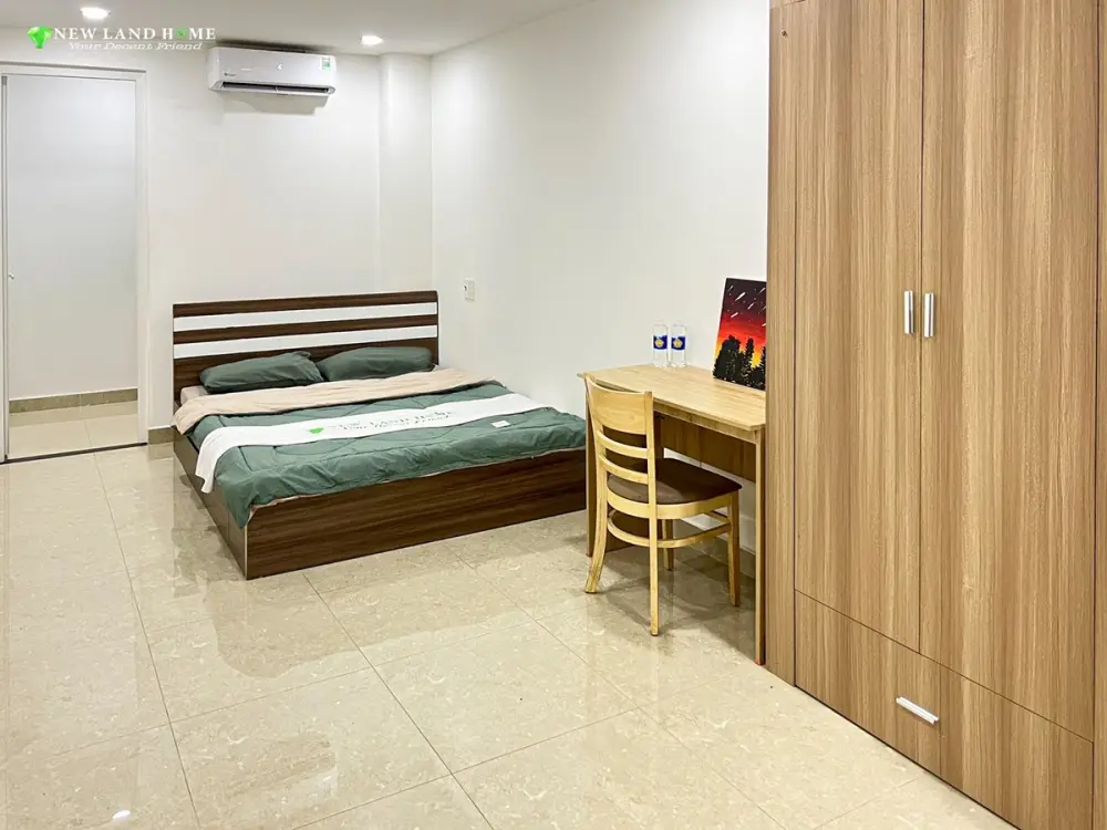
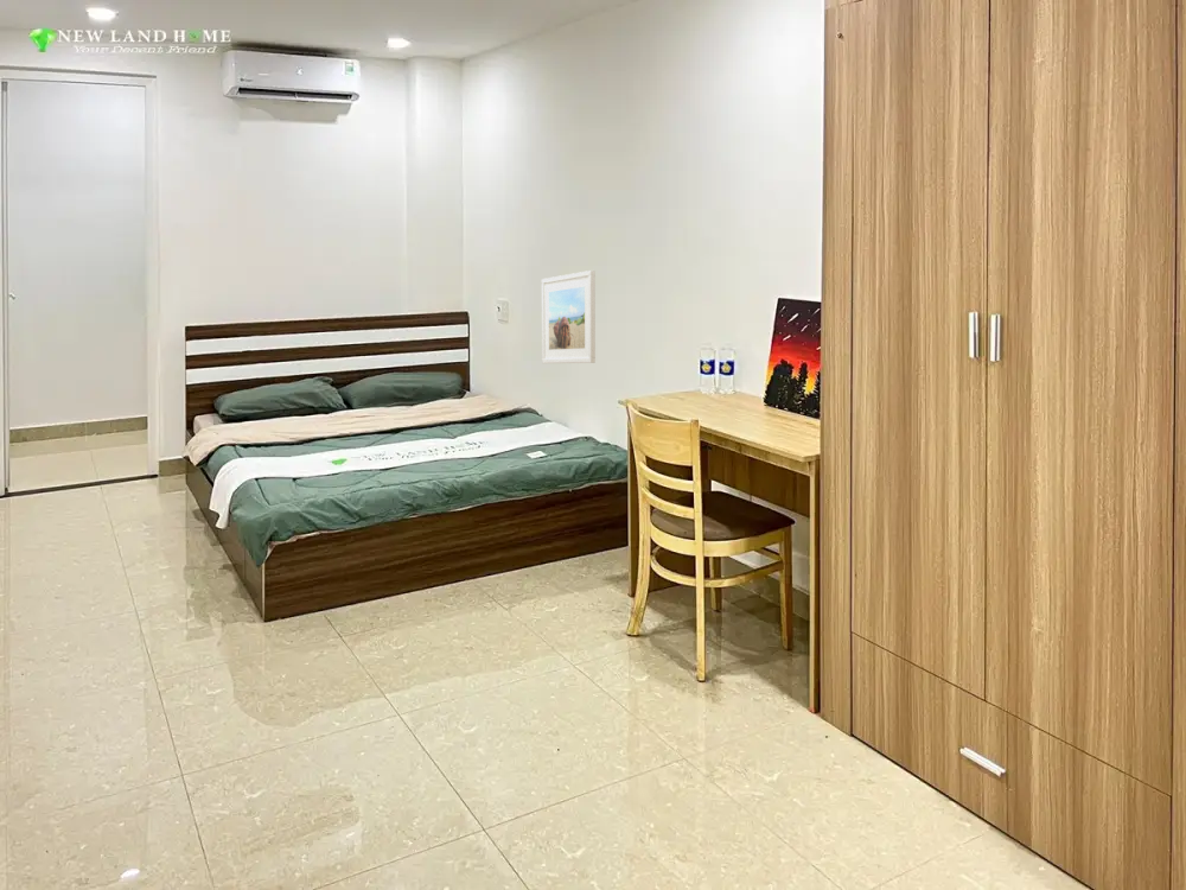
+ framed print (567, 319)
